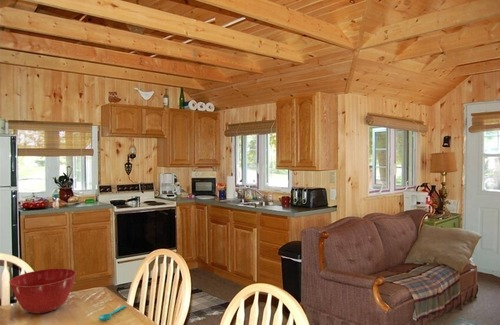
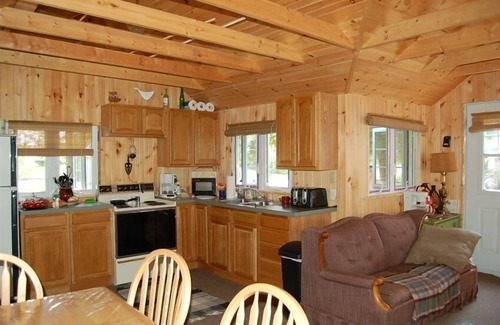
- mixing bowl (44, 292)
- spoon (113, 311)
